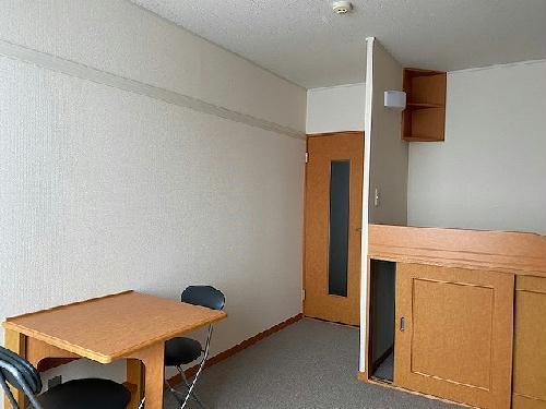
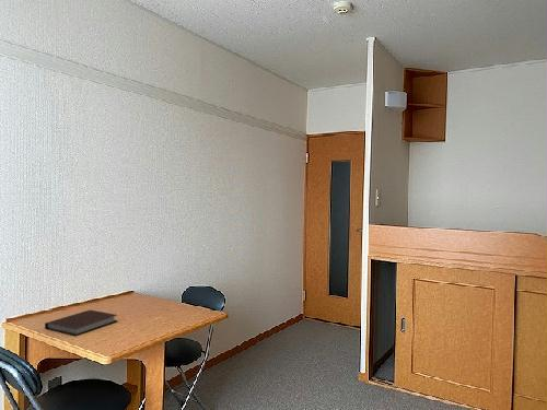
+ notebook (82, 321)
